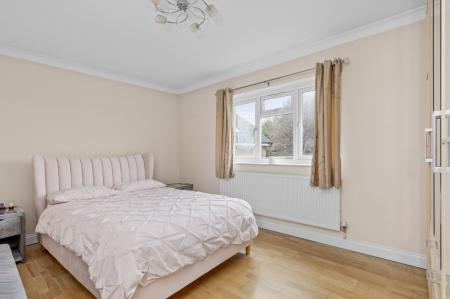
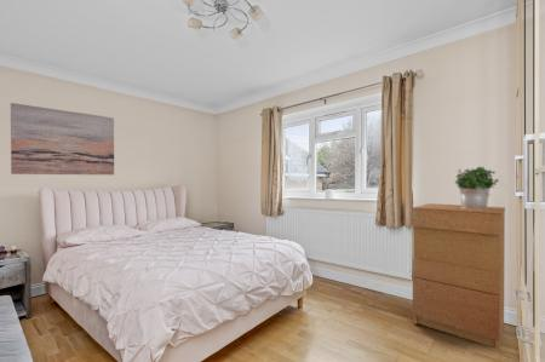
+ cabinet (458, 265)
+ wall art (68, 143)
+ potted plant (475, 186)
